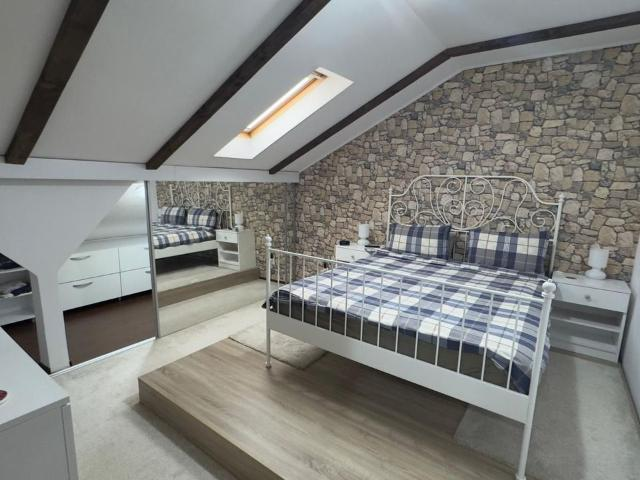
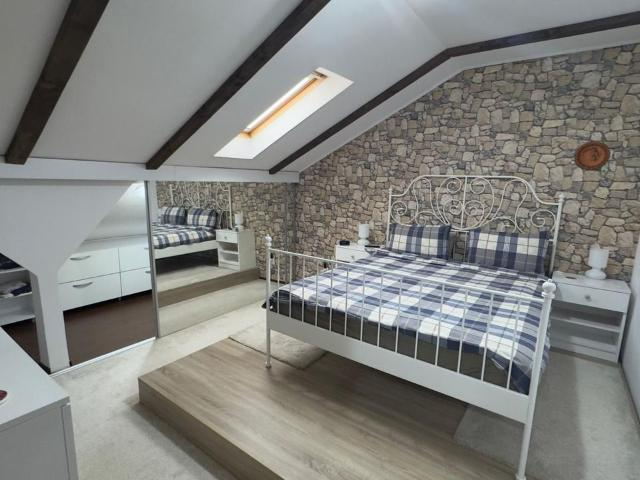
+ decorative plate (591, 156)
